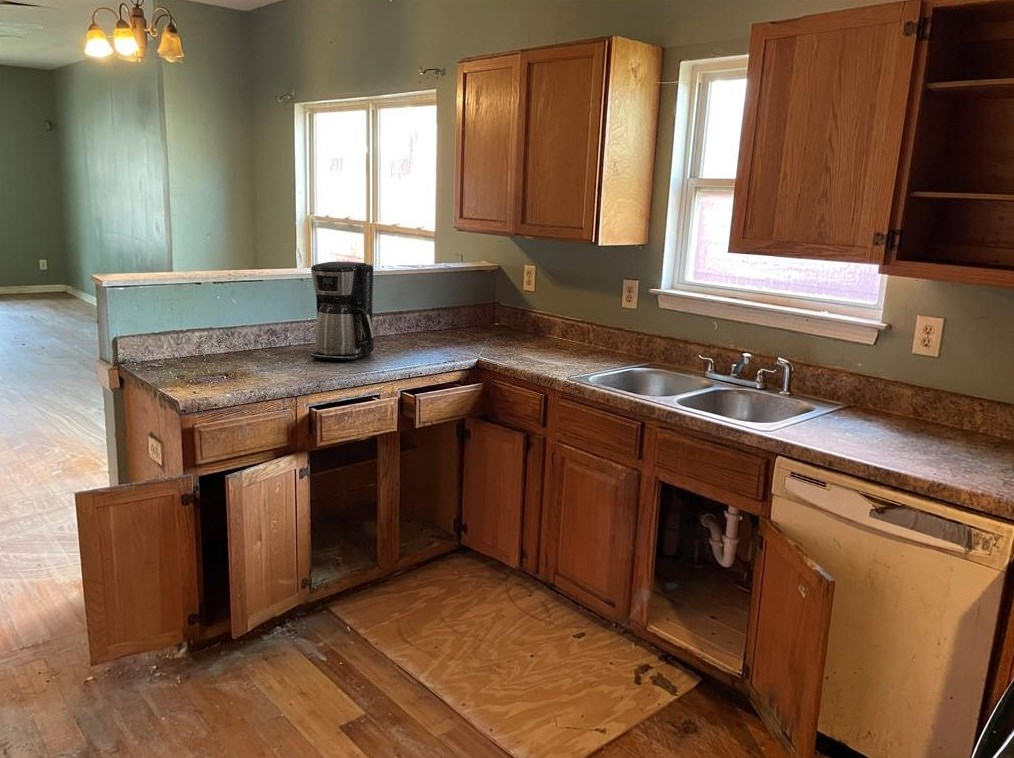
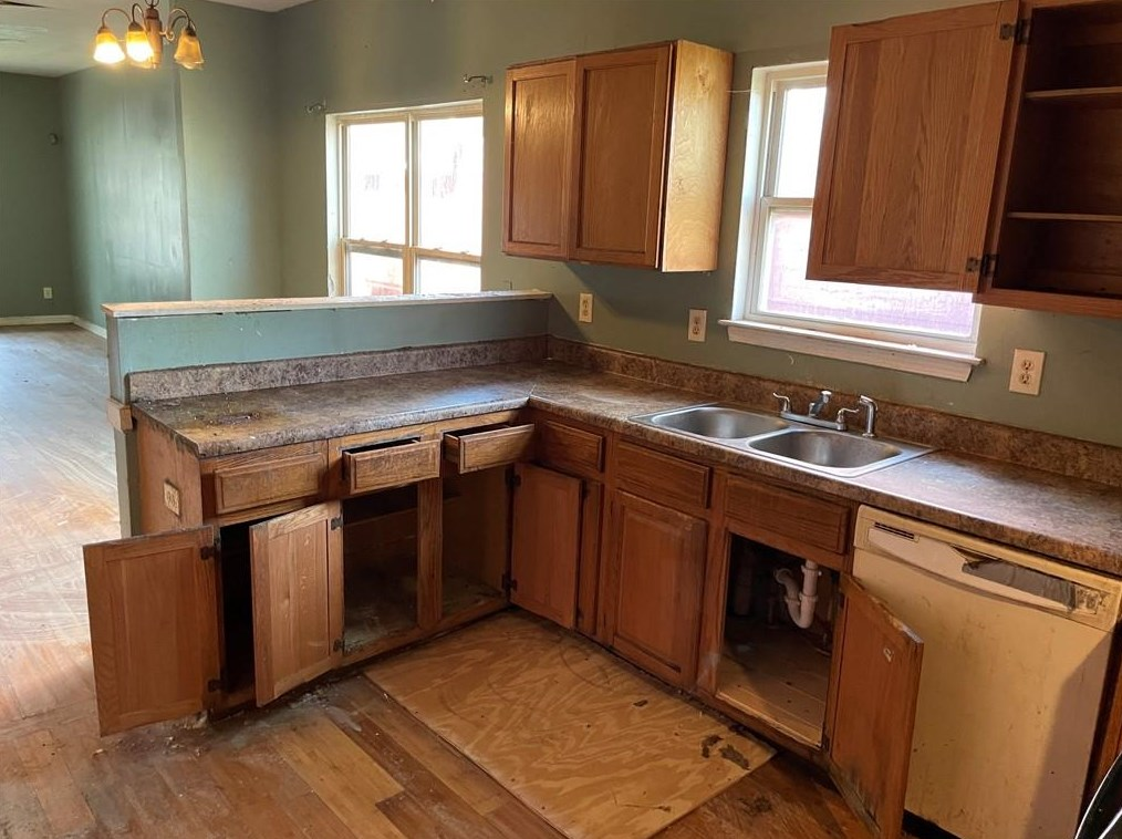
- coffee maker (352, 309)
